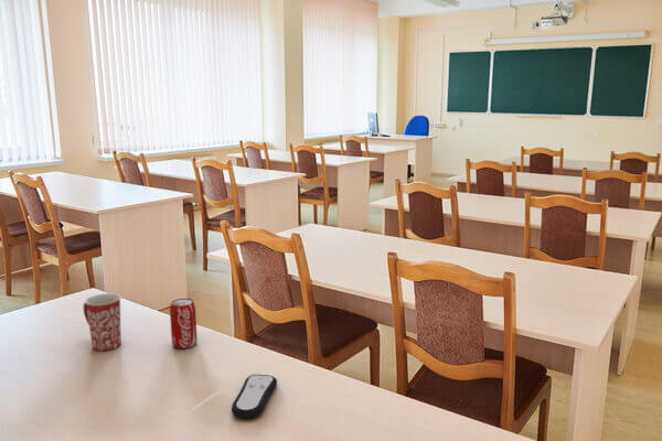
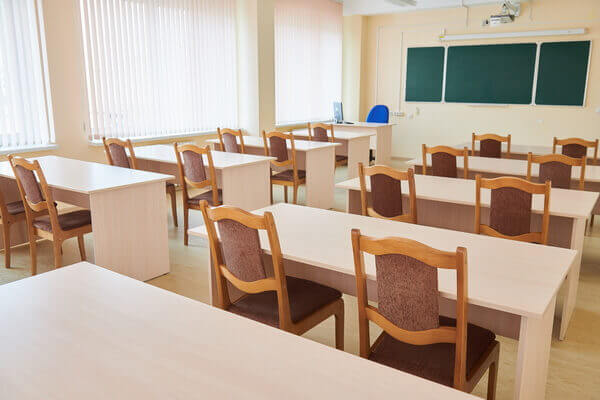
- beverage can (183, 322)
- remote control (254, 395)
- mug (100, 321)
